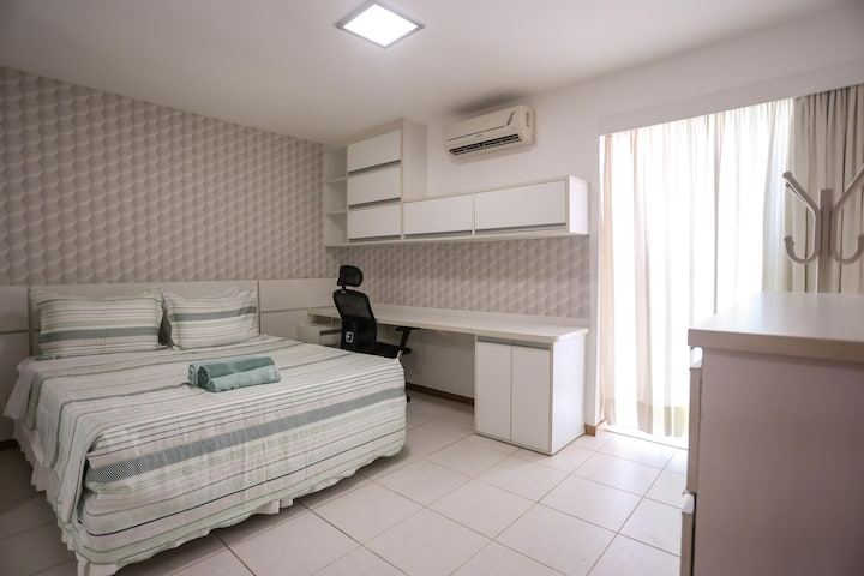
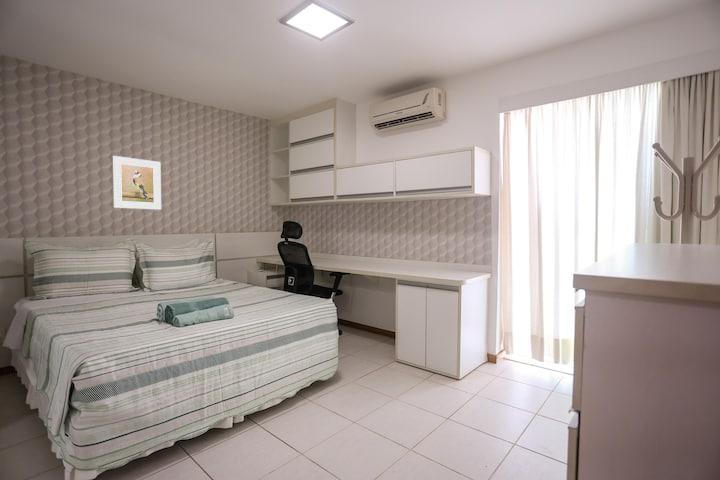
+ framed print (137, 183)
